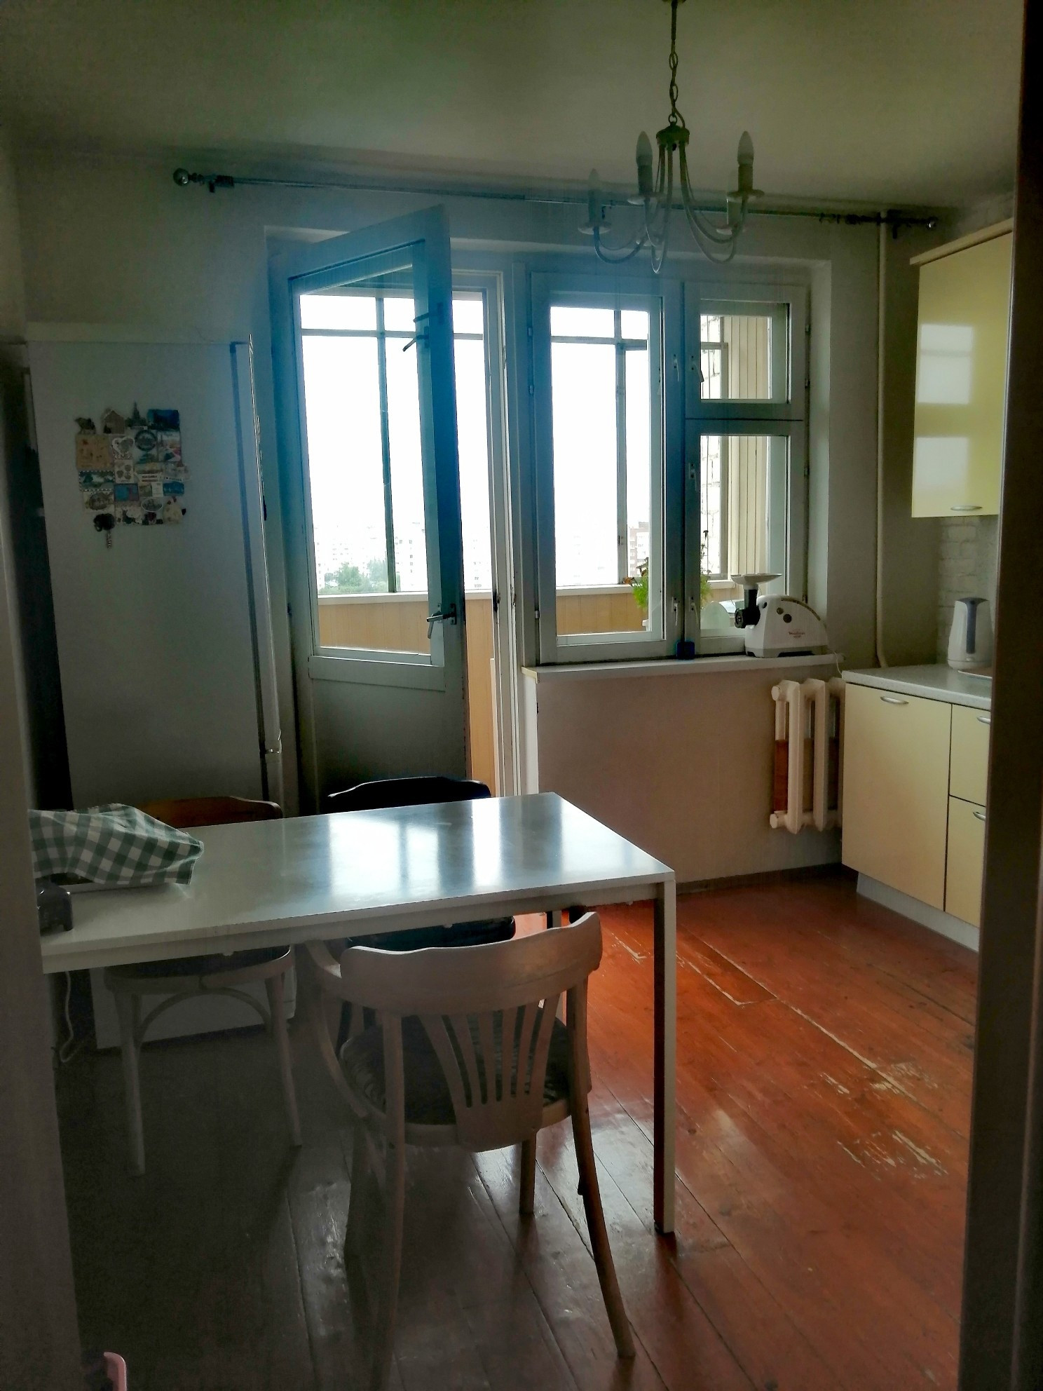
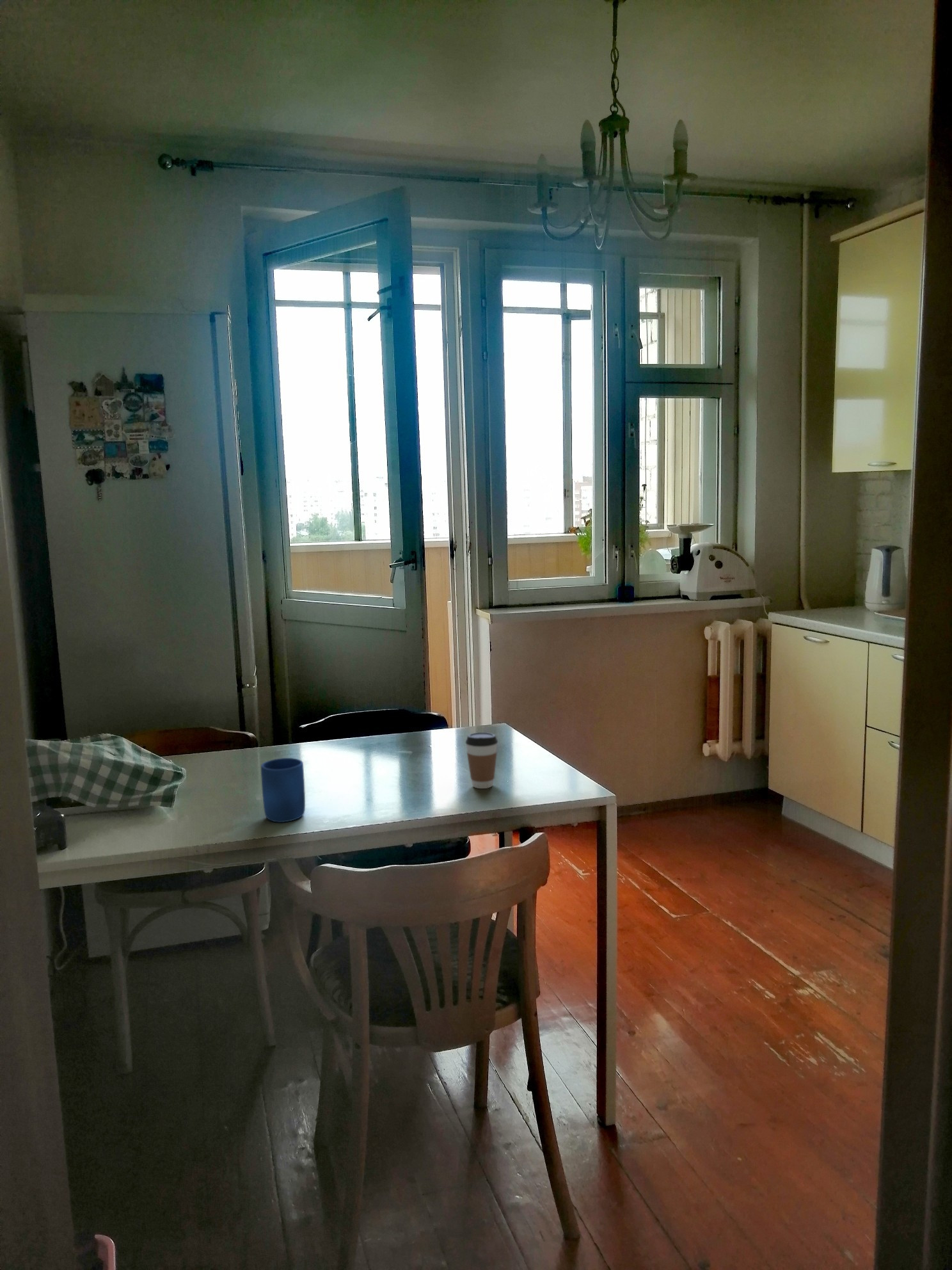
+ mug (278, 788)
+ coffee cup (482, 760)
